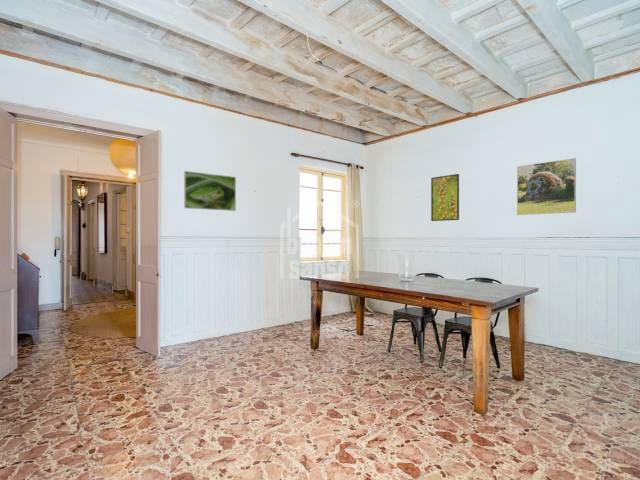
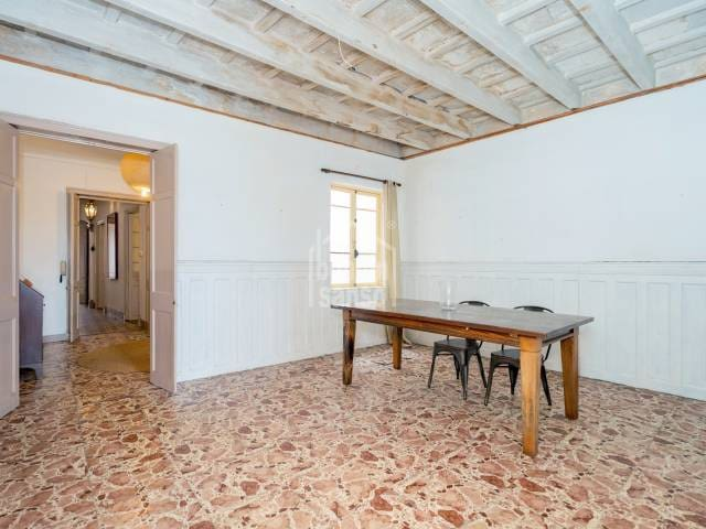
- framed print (545, 188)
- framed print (444, 198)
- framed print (211, 191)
